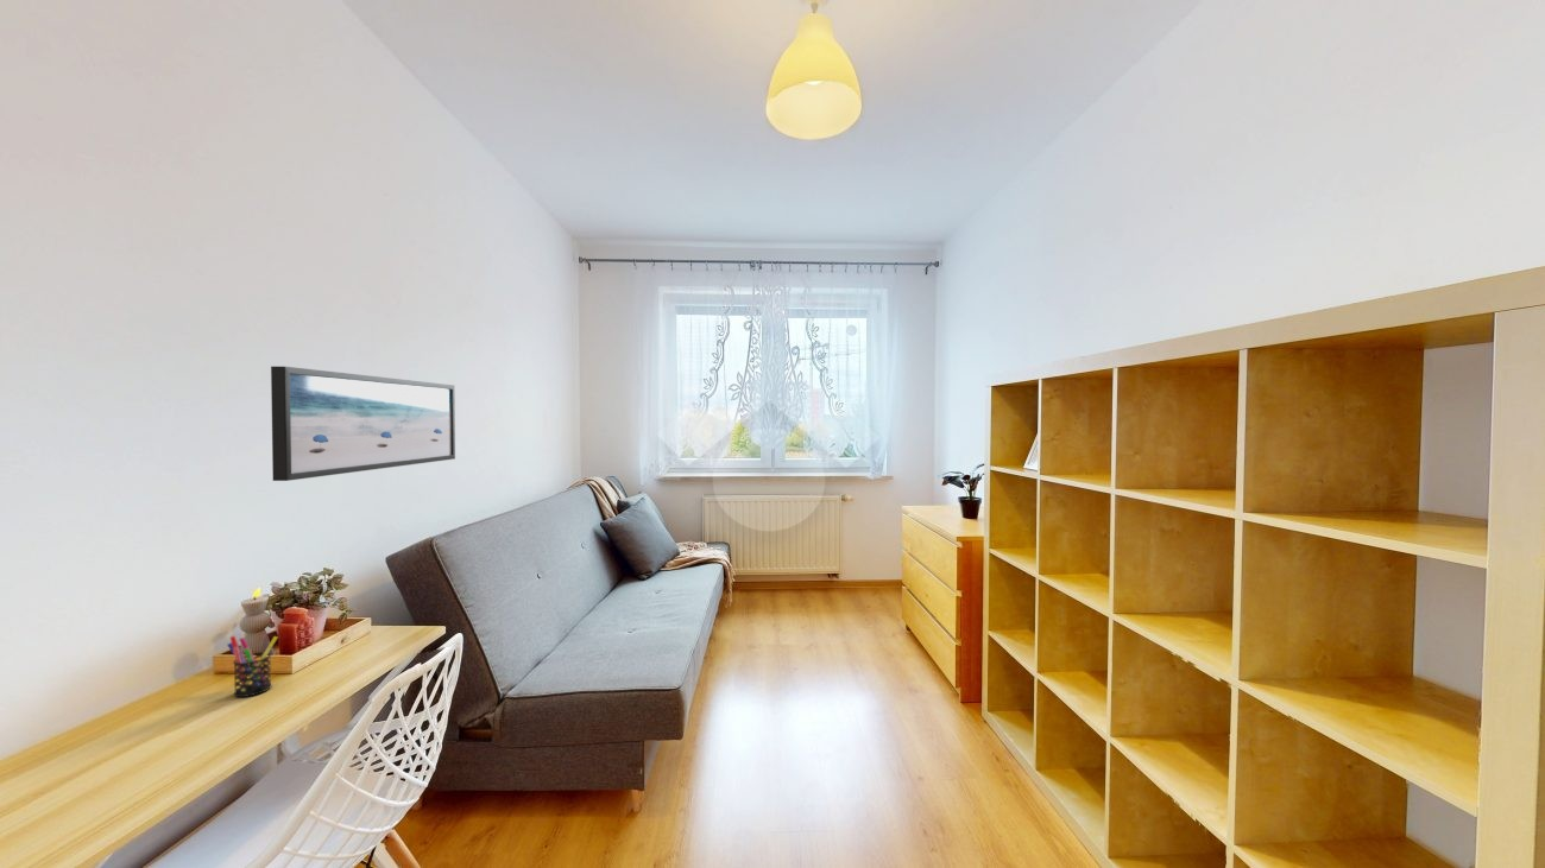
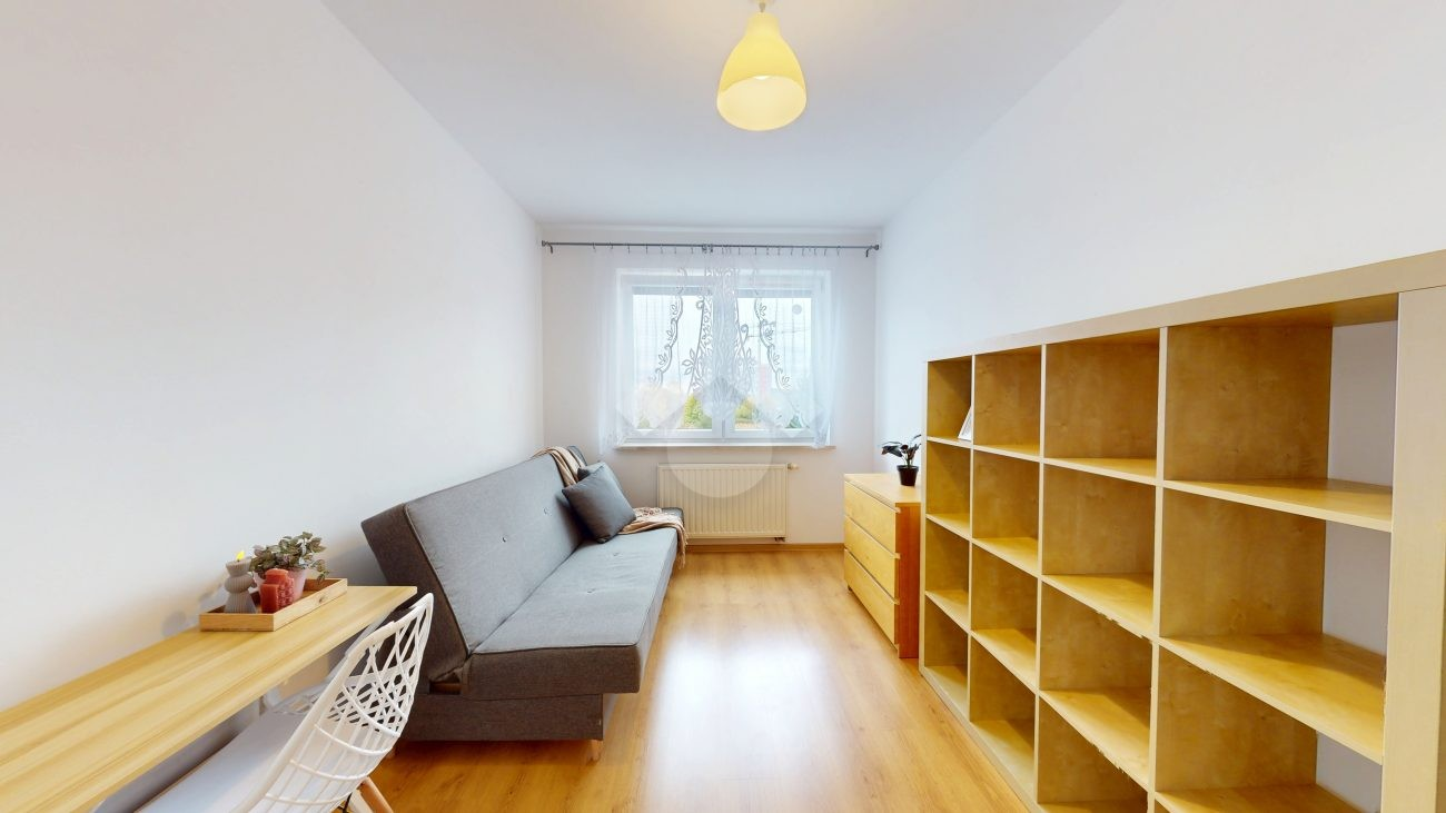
- pen holder (250, 663)
- wall art (383, 423)
